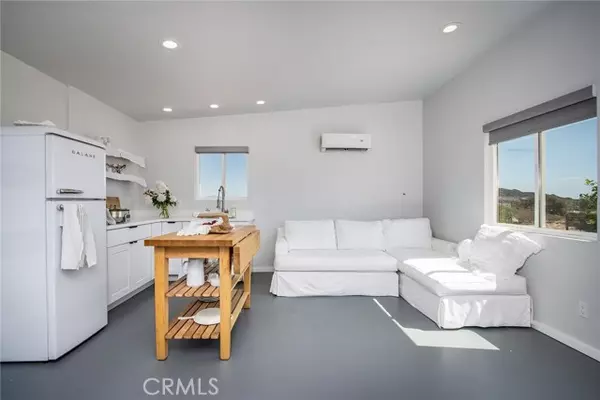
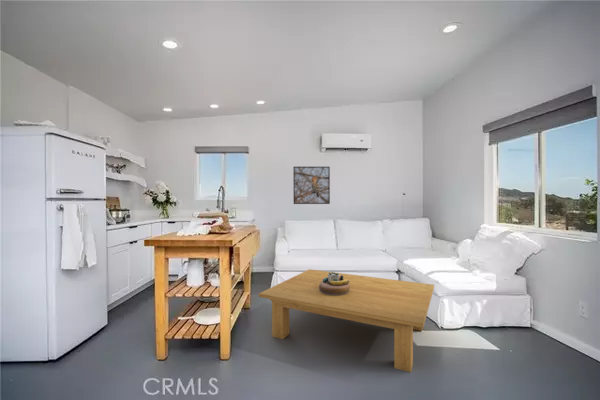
+ coffee table (350, 310)
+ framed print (311, 185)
+ decorative bowl (334, 281)
